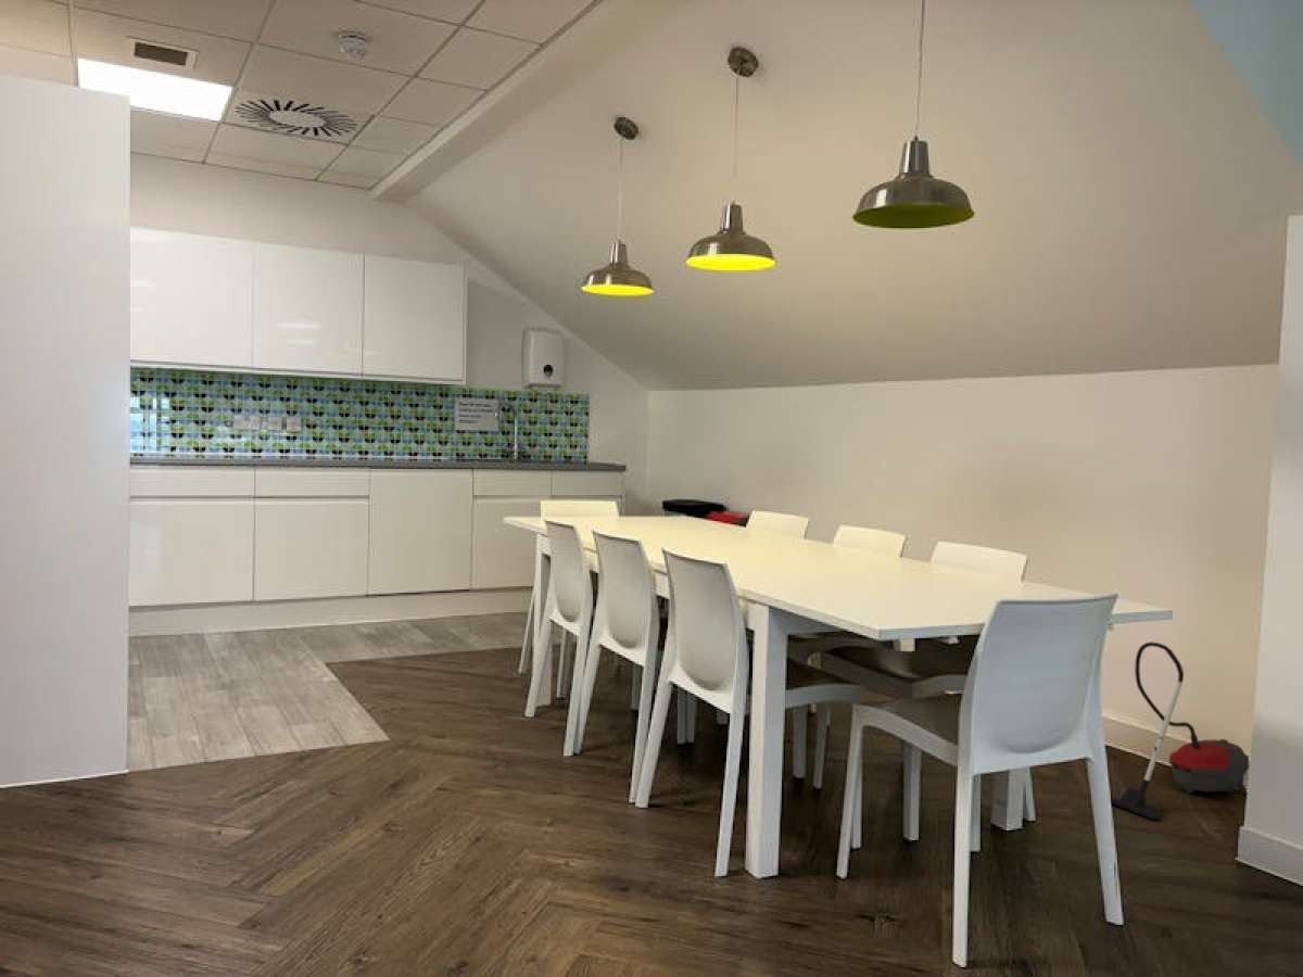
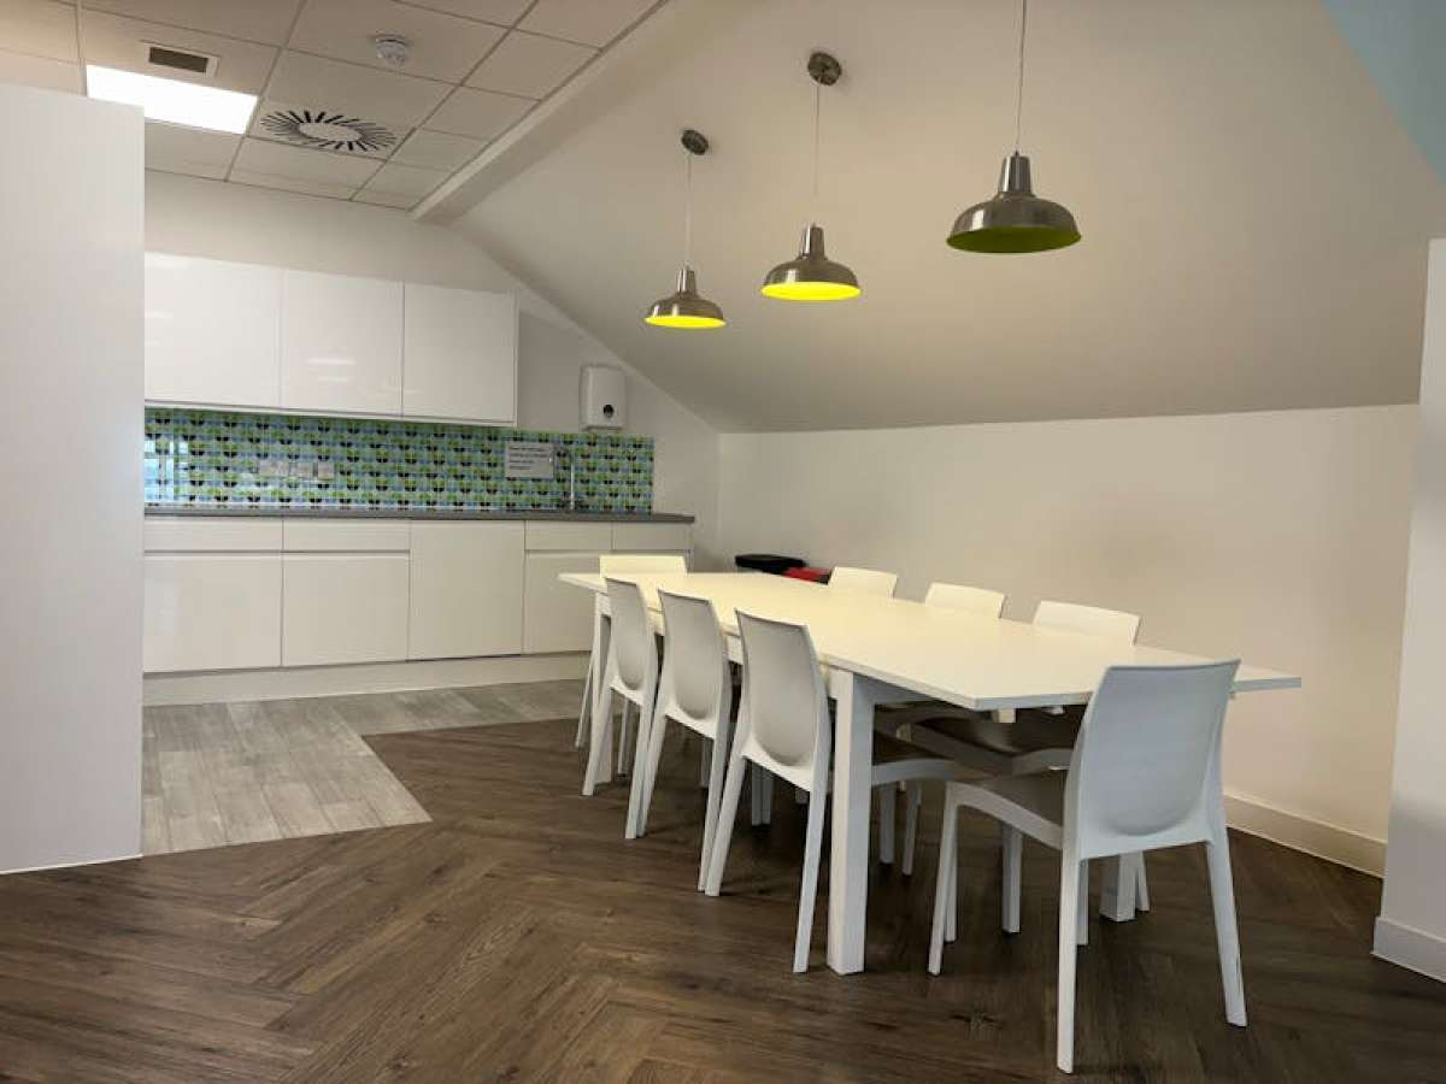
- vacuum cleaner (1171, 716)
